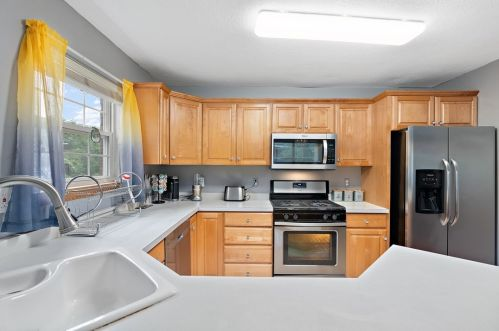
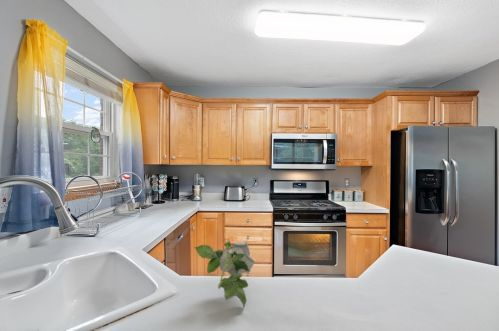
+ flower (224, 271)
